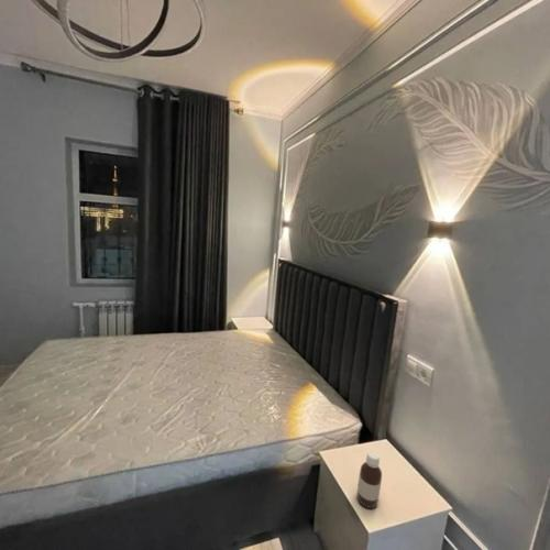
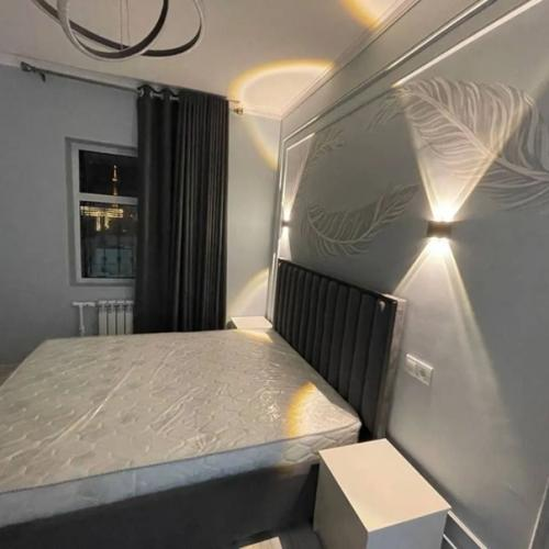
- bottle (370, 477)
